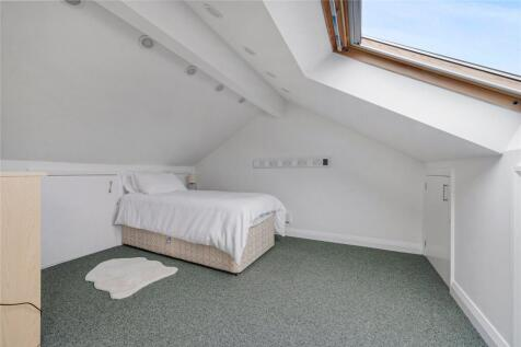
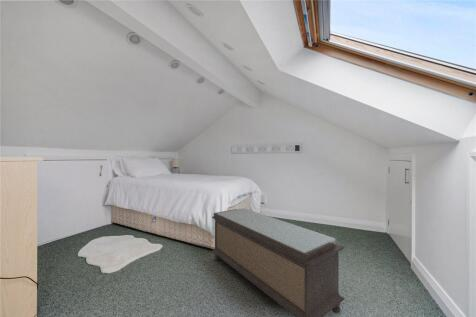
+ bench (264, 251)
